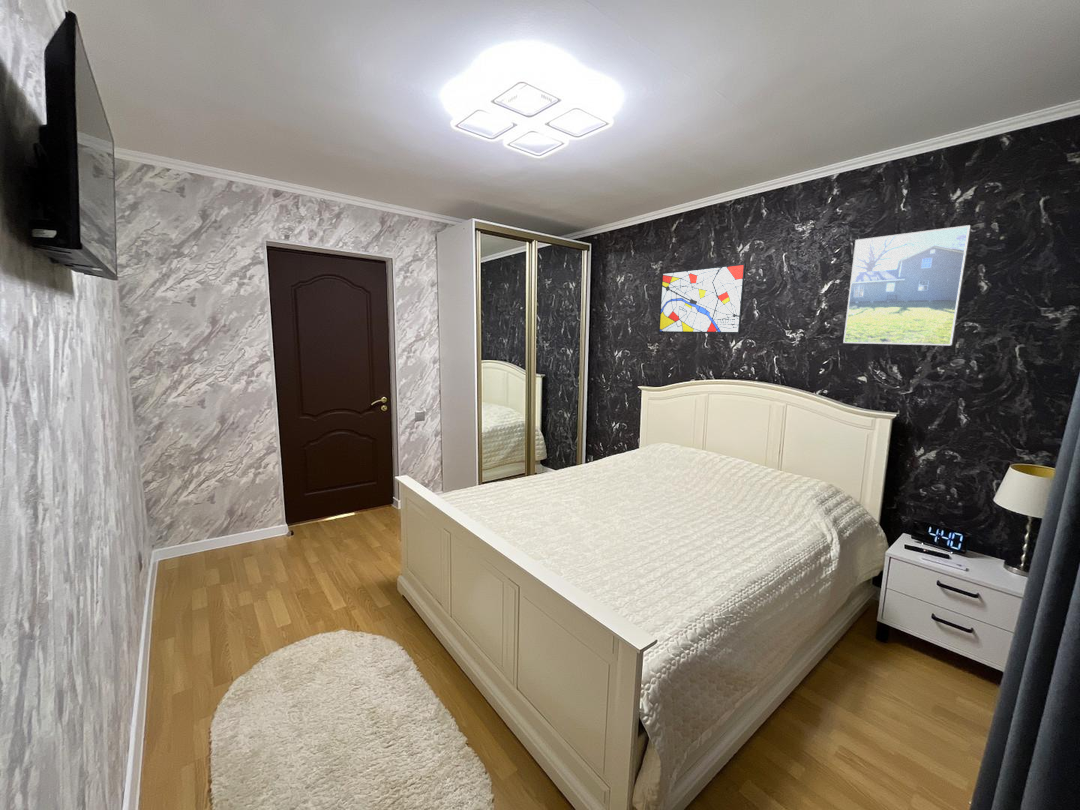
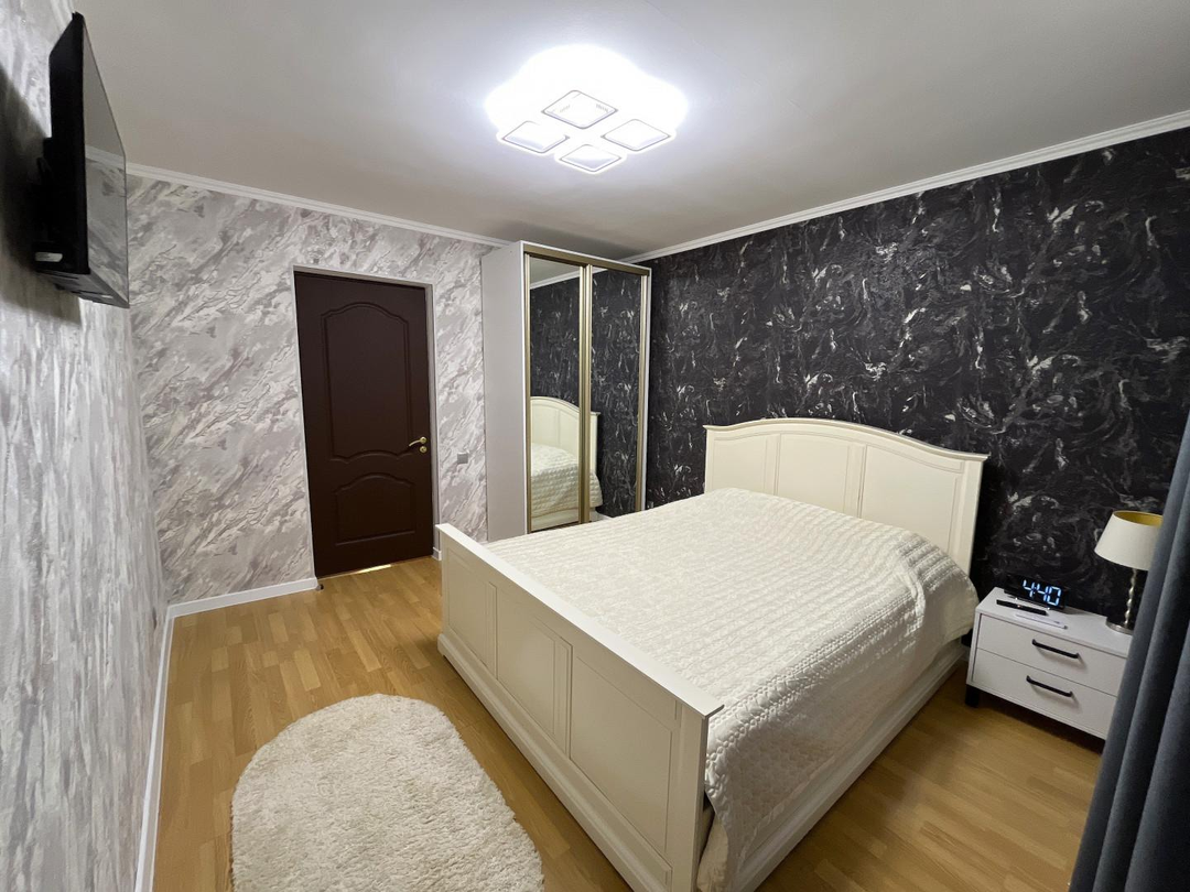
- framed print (901, 289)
- wall art (698, 301)
